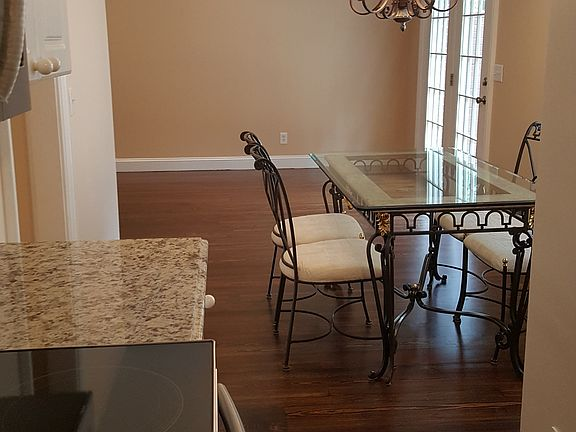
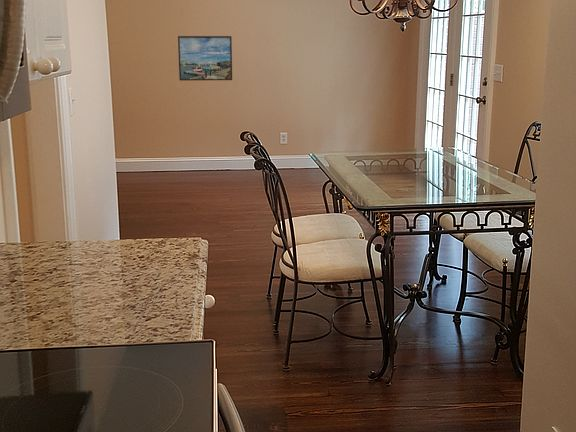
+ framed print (205, 58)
